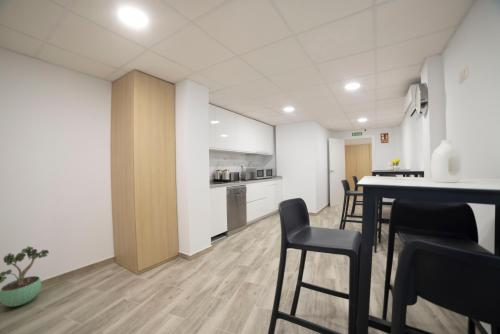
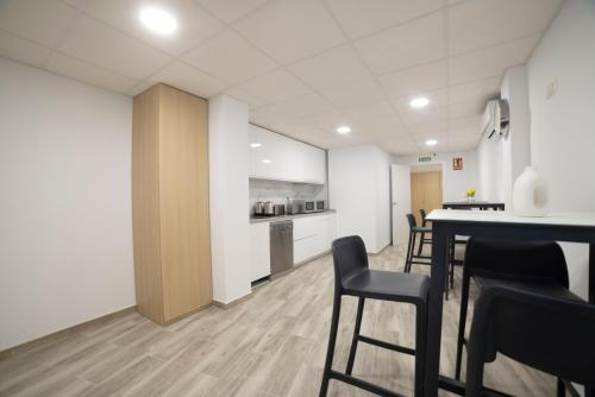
- potted plant (23, 274)
